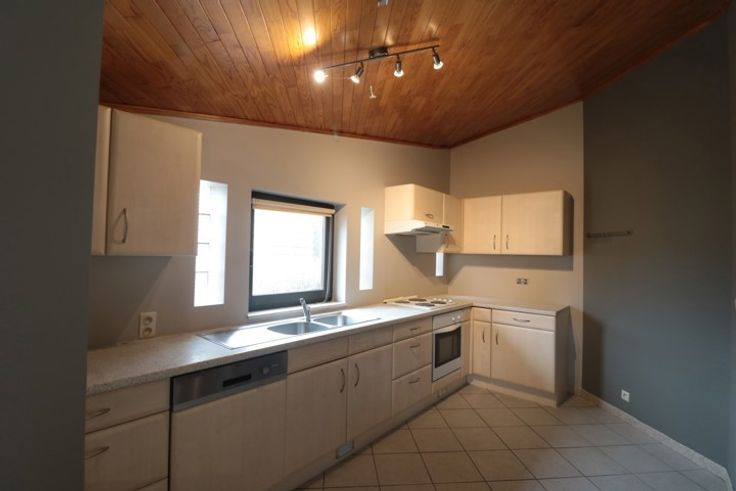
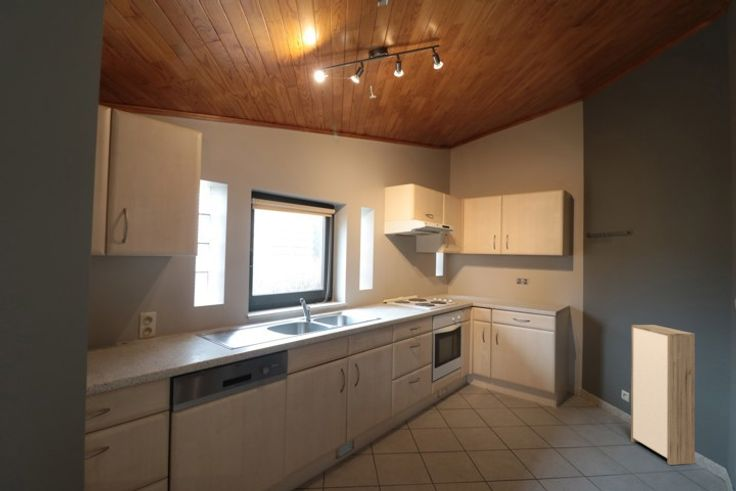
+ storage cabinet (661, 390)
